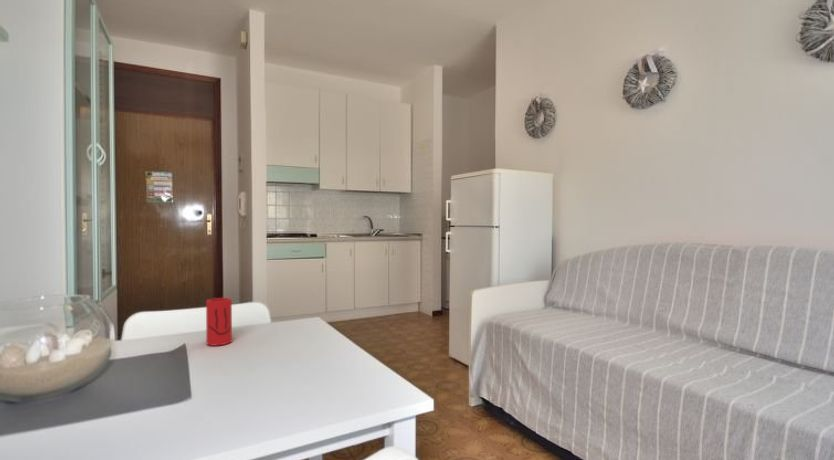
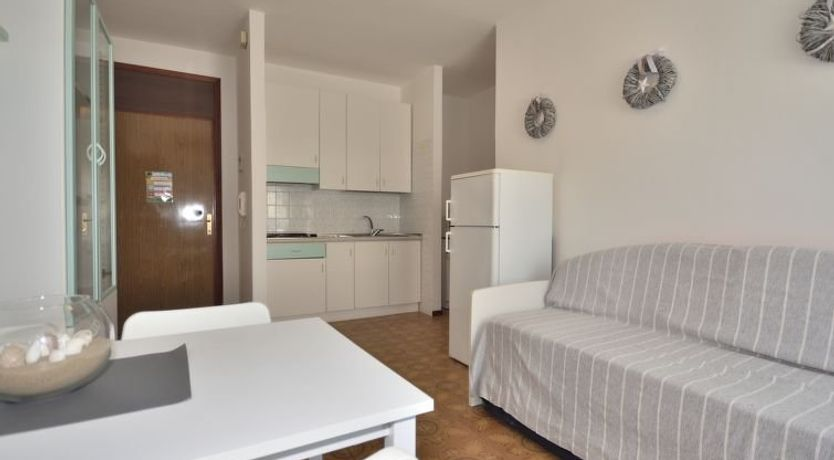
- cup (219, 321)
